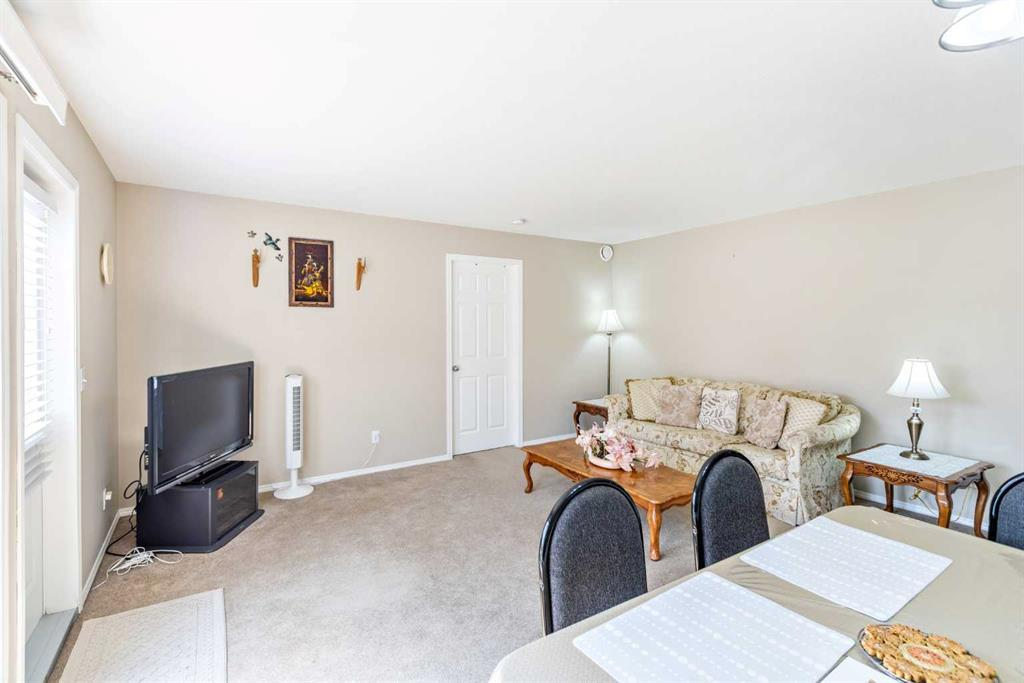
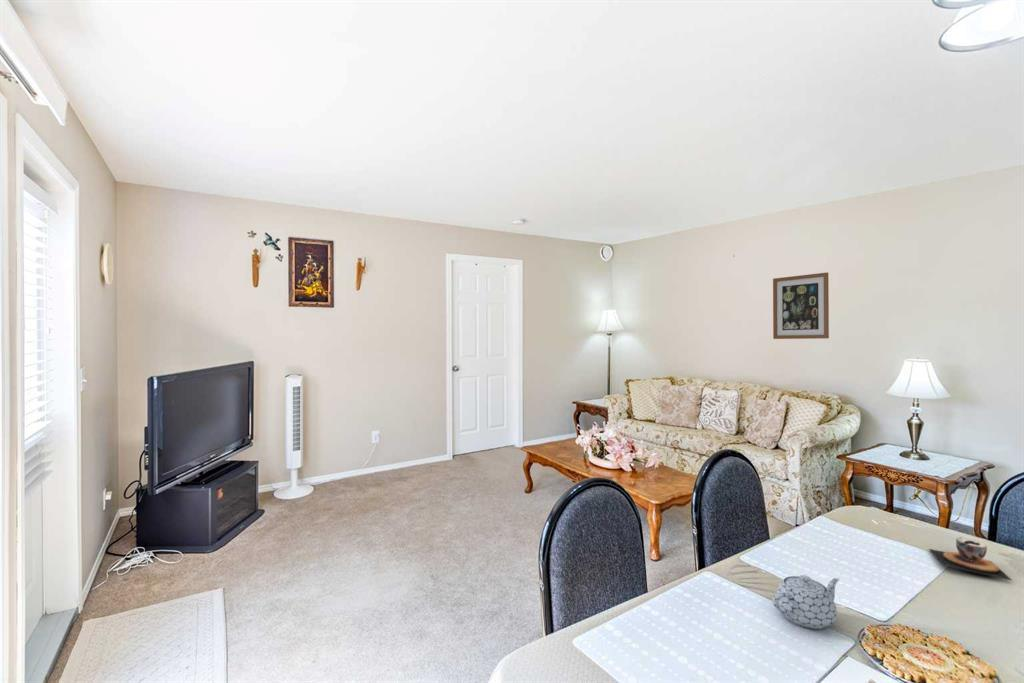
+ wall art (799, 307)
+ teacup (967, 553)
+ teapot (807, 597)
